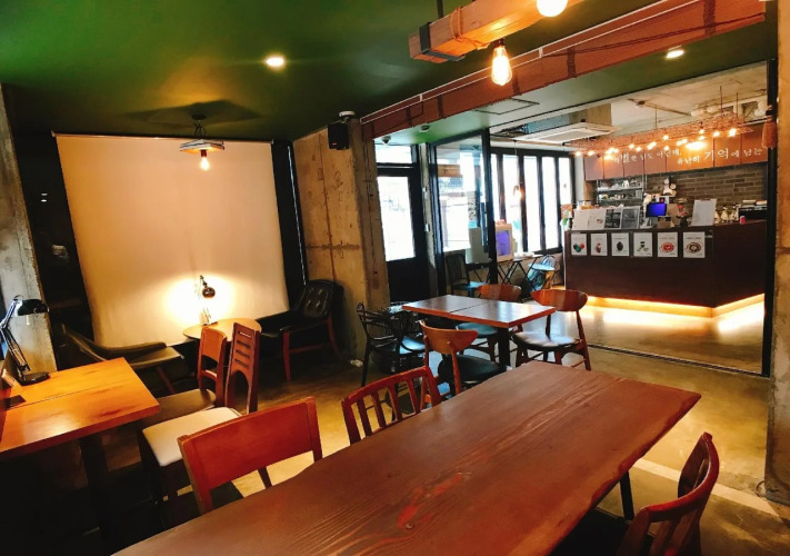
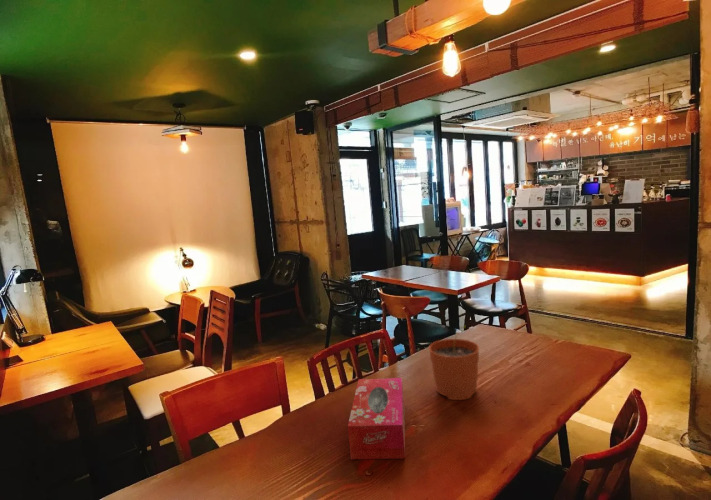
+ plant pot (454, 358)
+ tissue box (379, 414)
